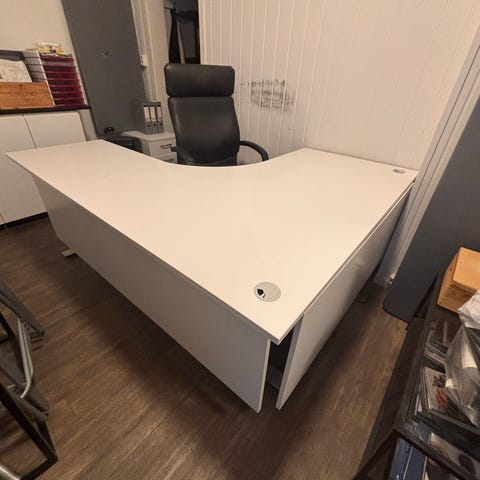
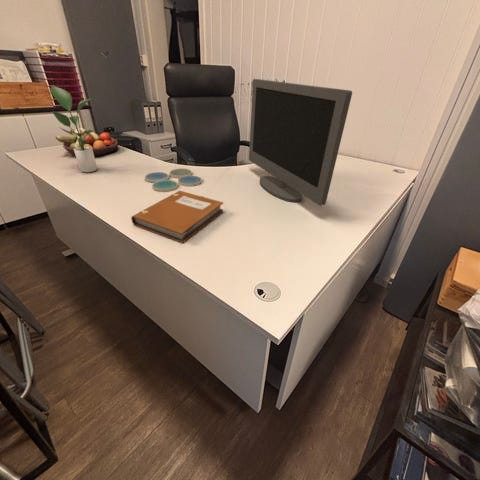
+ monitor (285, 142)
+ drink coaster (173, 177)
+ potted plant (76, 133)
+ fruit bowl (90, 140)
+ notebook (181, 212)
